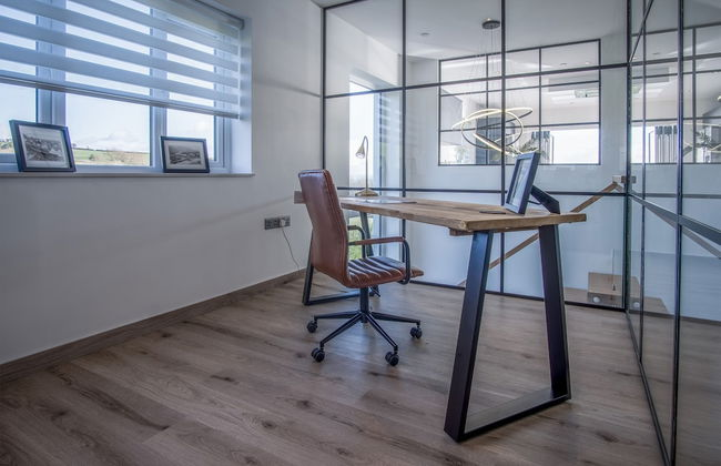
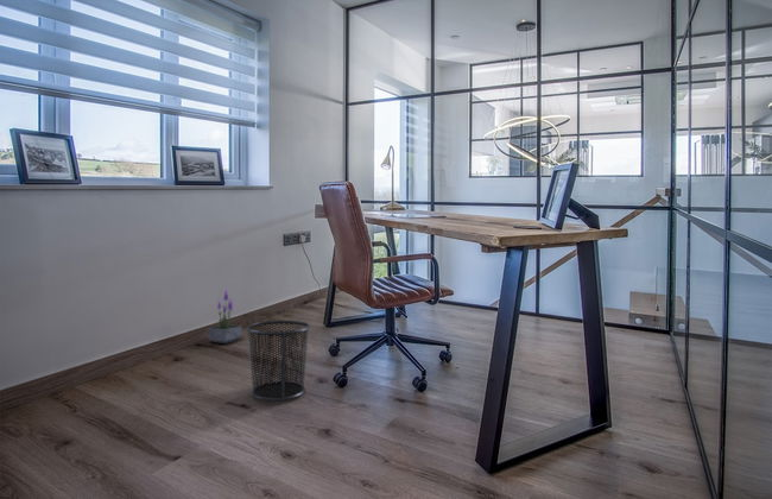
+ potted plant (224, 314)
+ waste bin (278, 359)
